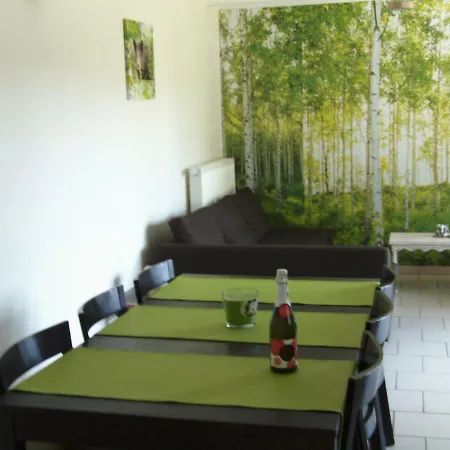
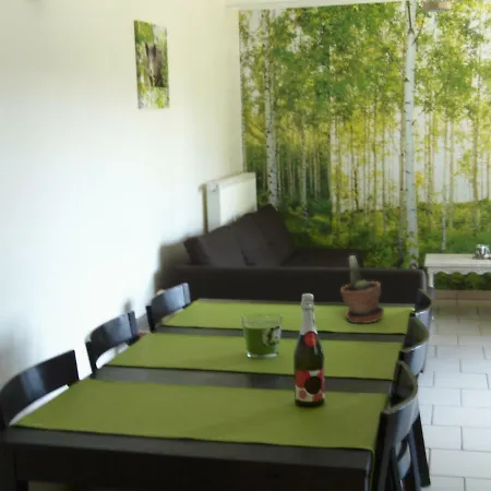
+ potted plant (361, 288)
